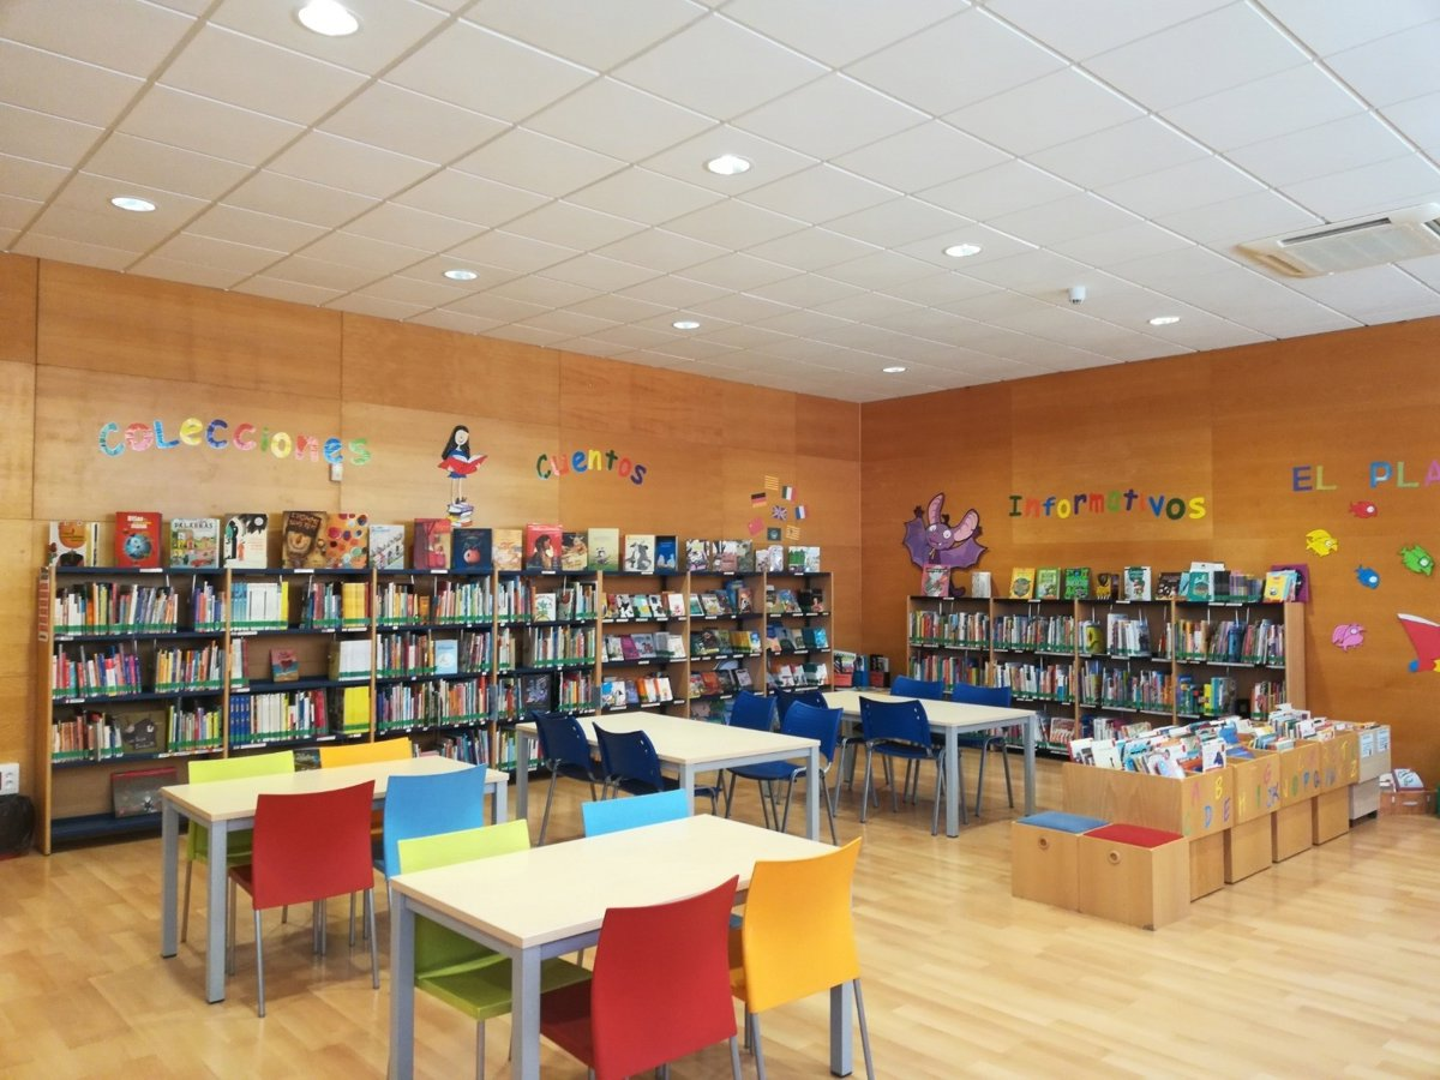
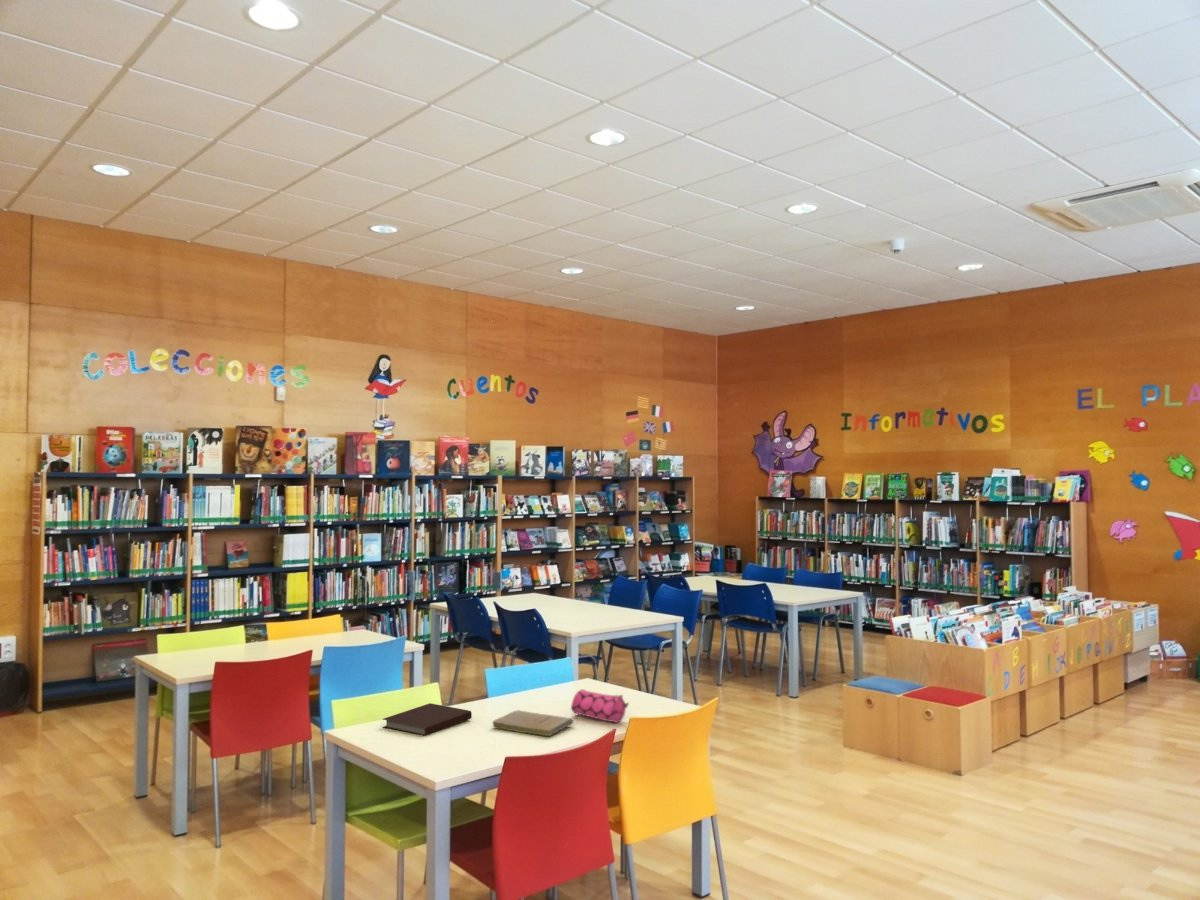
+ book (532, 722)
+ notebook (427, 719)
+ pencil case (598, 704)
